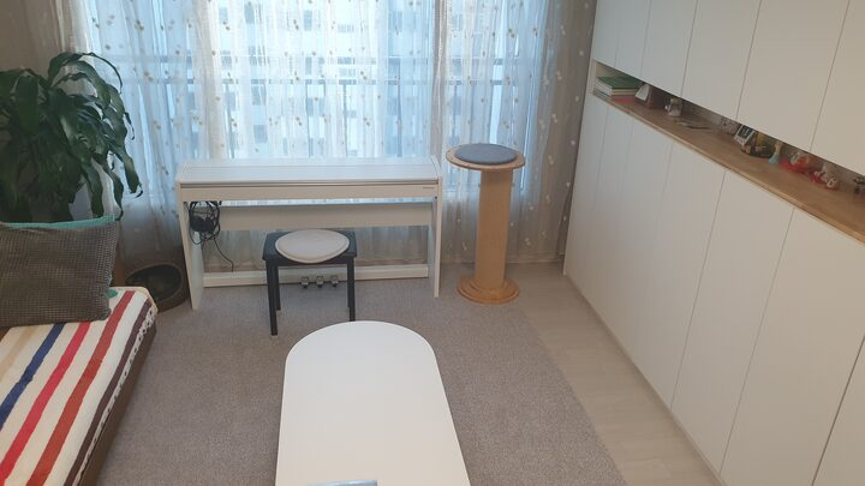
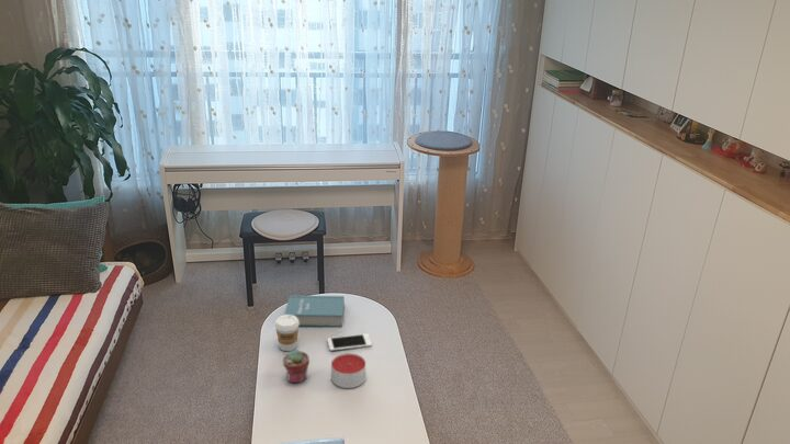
+ book (315, 309)
+ potted succulent (296, 364)
+ candle (348, 369)
+ coffee cup (287, 332)
+ cell phone (349, 342)
